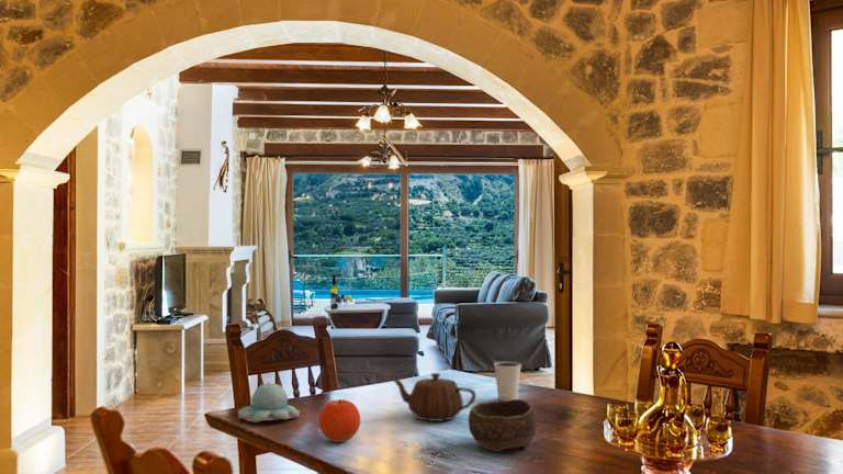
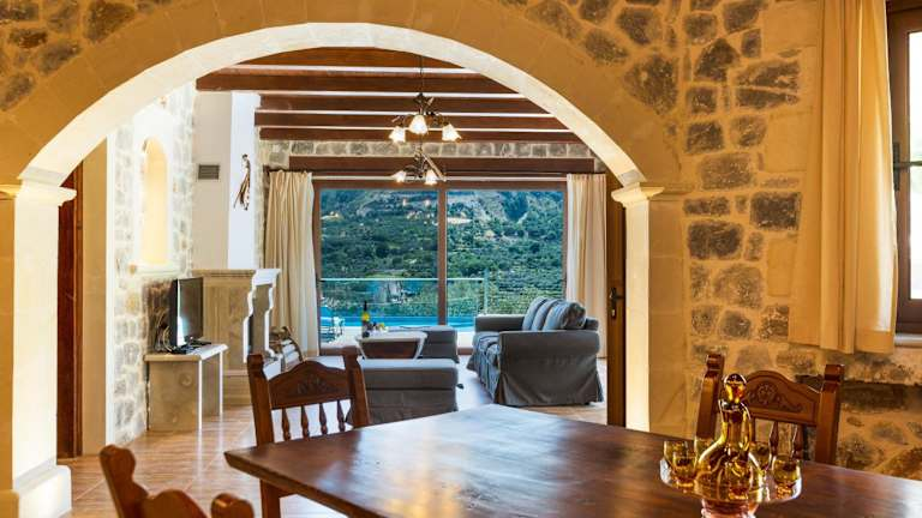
- dixie cup (507, 381)
- bowl (502, 425)
- teapot (432, 394)
- candle (268, 399)
- fruit (339, 420)
